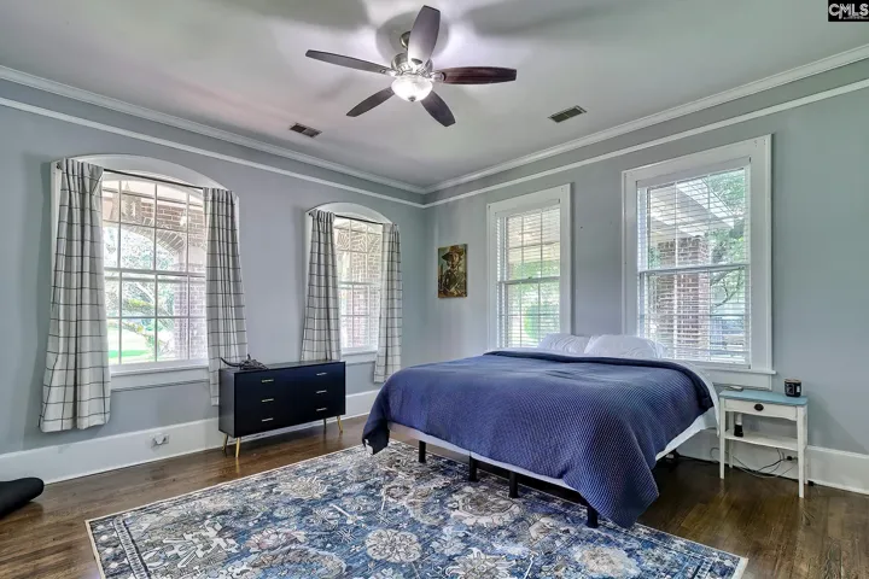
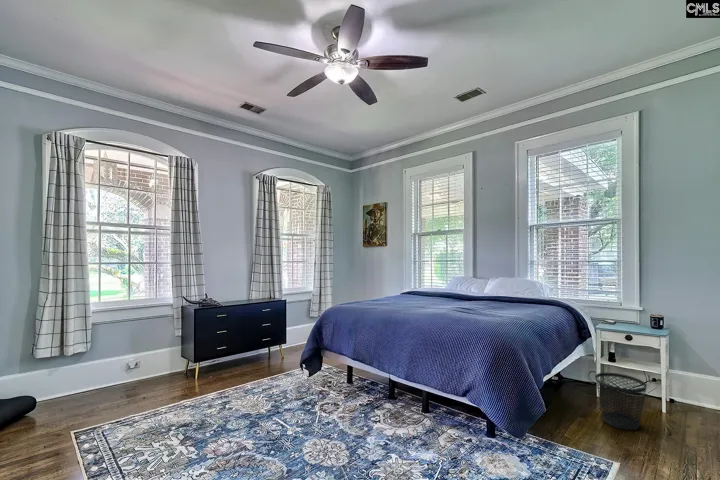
+ wastebasket (620, 401)
